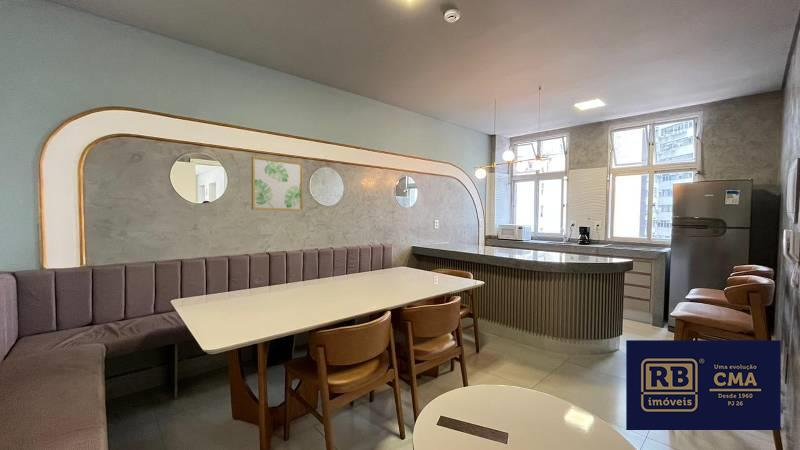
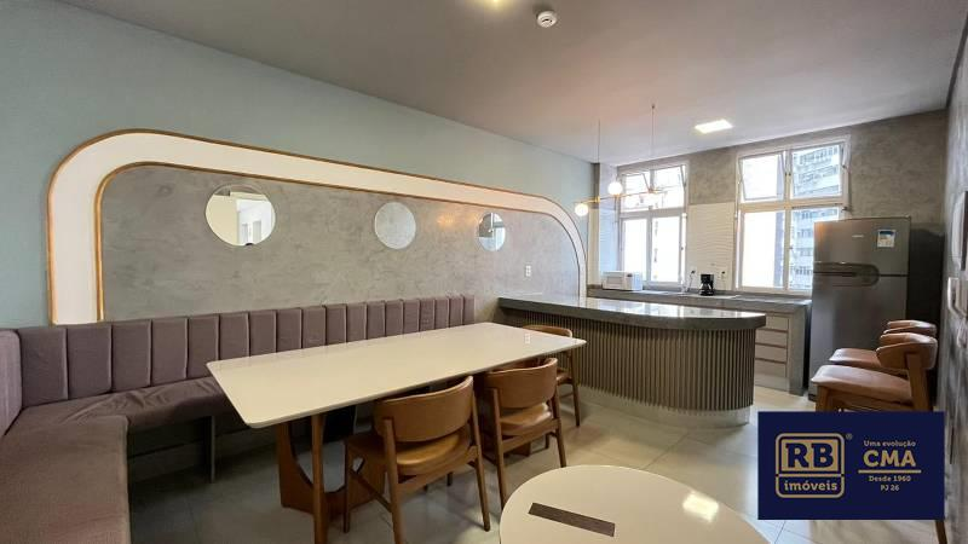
- wall art (278, 185)
